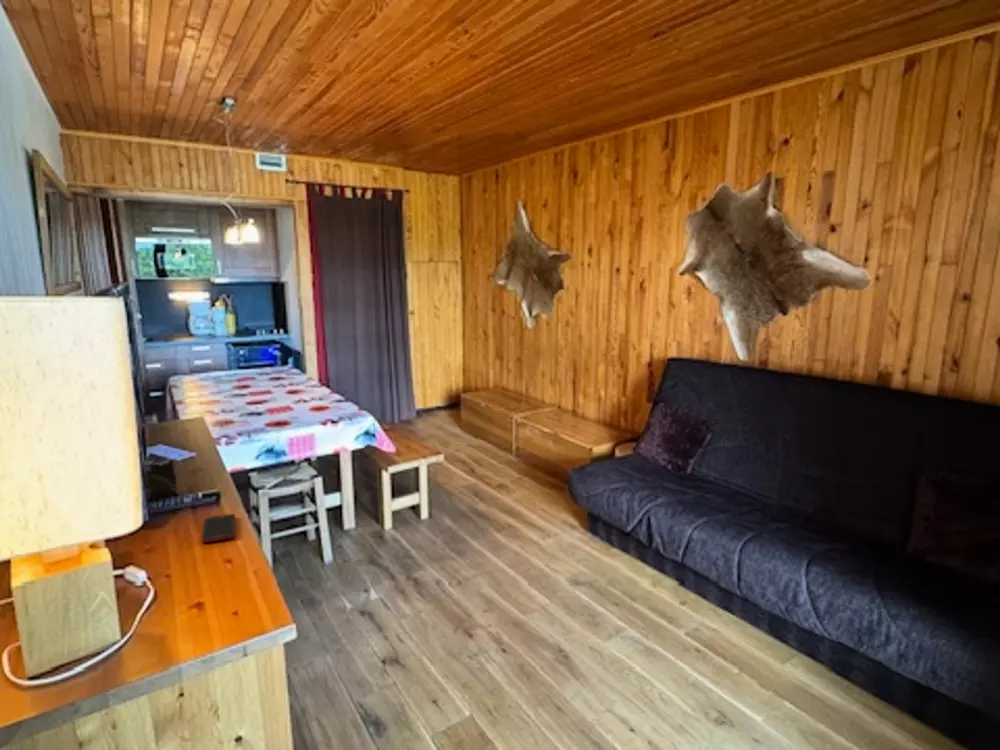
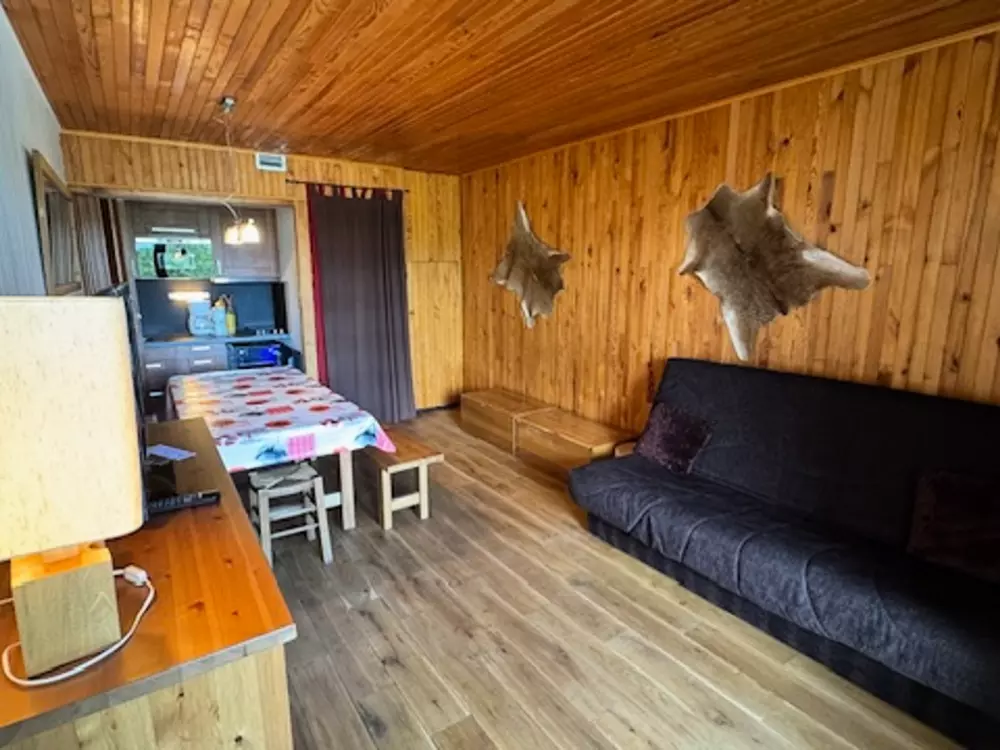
- cell phone (219, 527)
